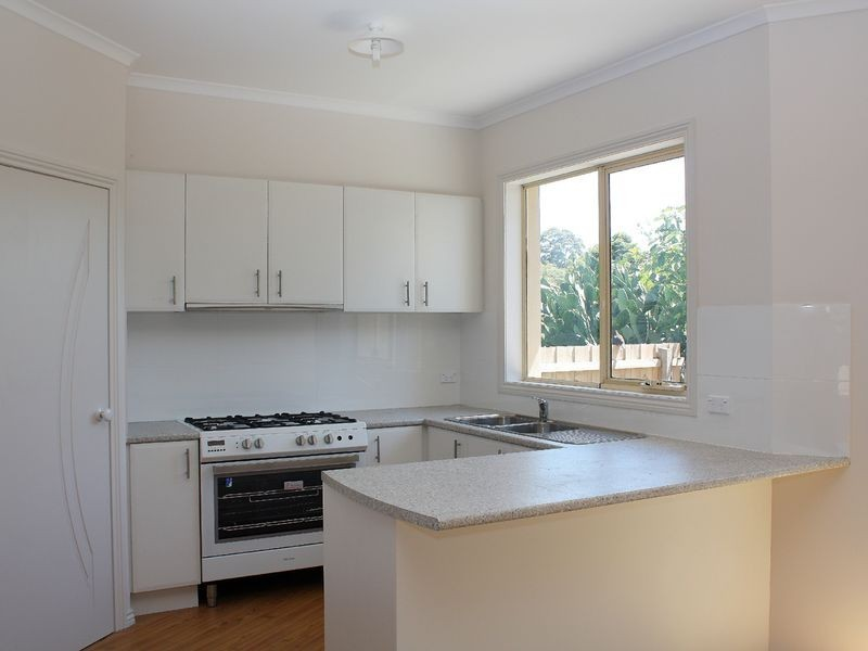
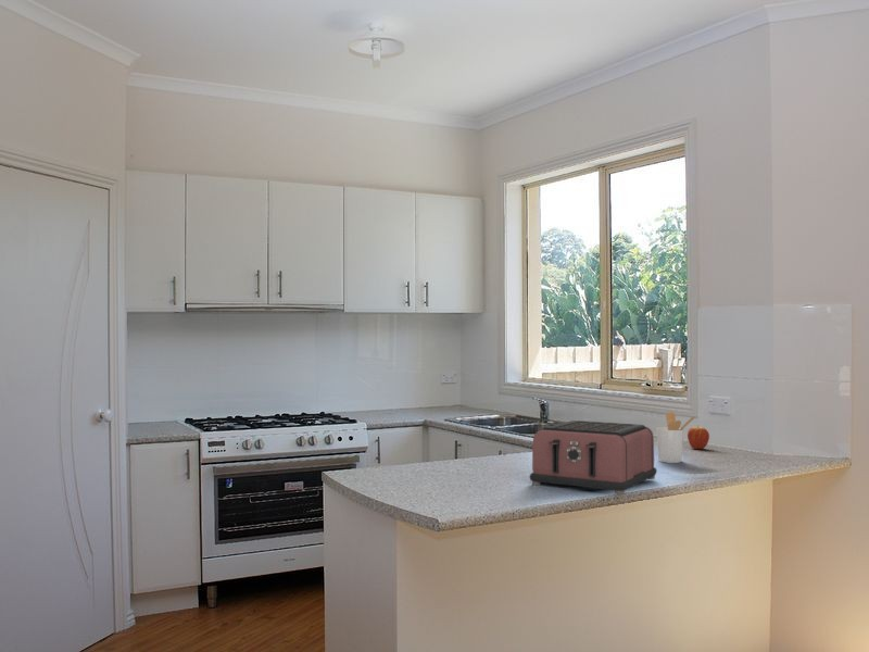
+ utensil holder (677, 437)
+ fruit (697, 436)
+ toaster (592, 454)
